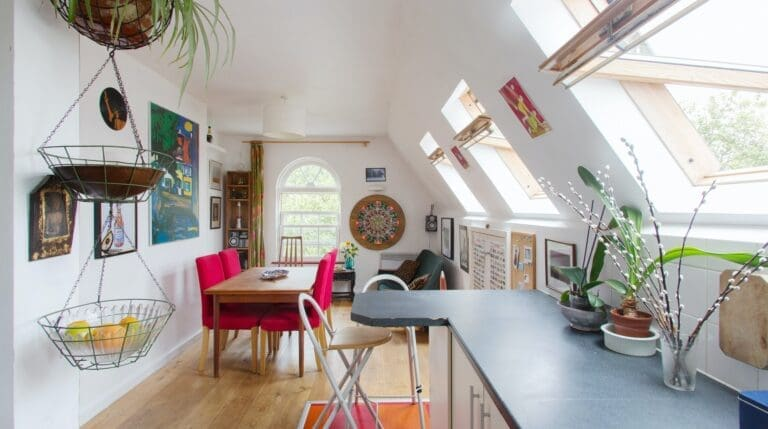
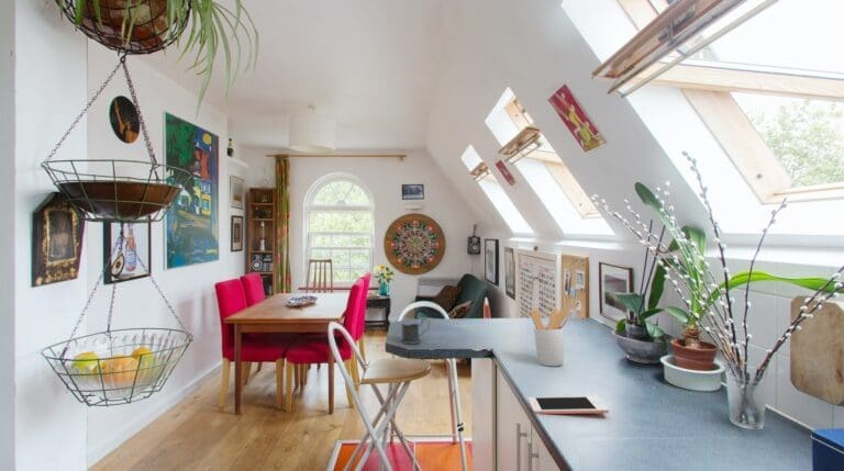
+ mug (415, 330)
+ cell phone (566, 404)
+ utensil holder (552, 335)
